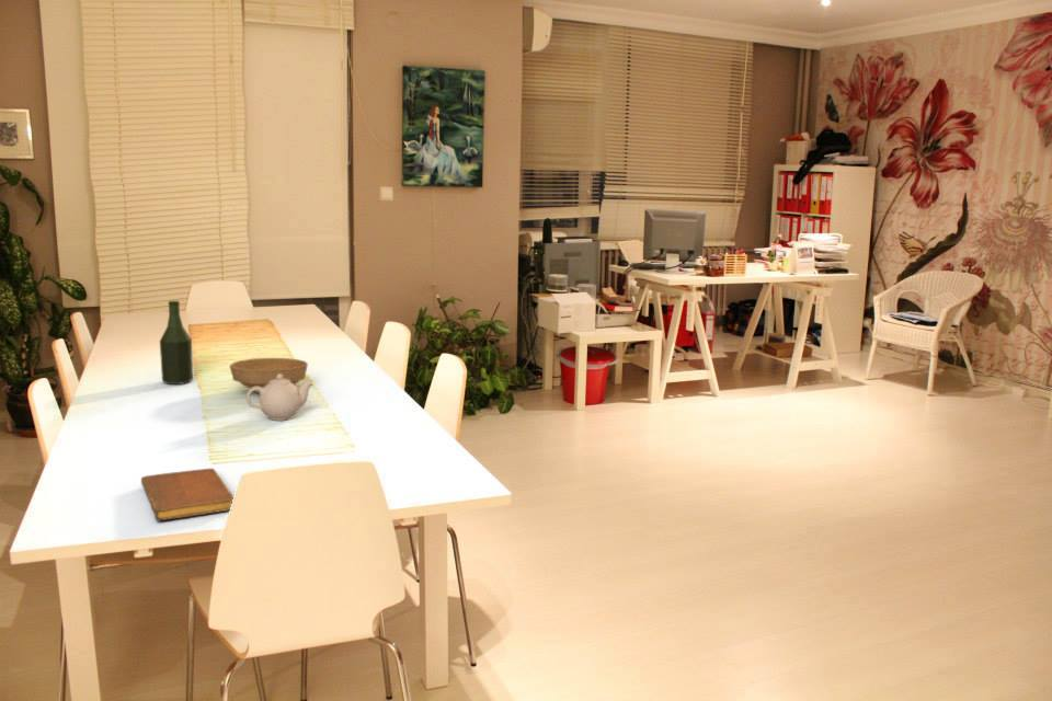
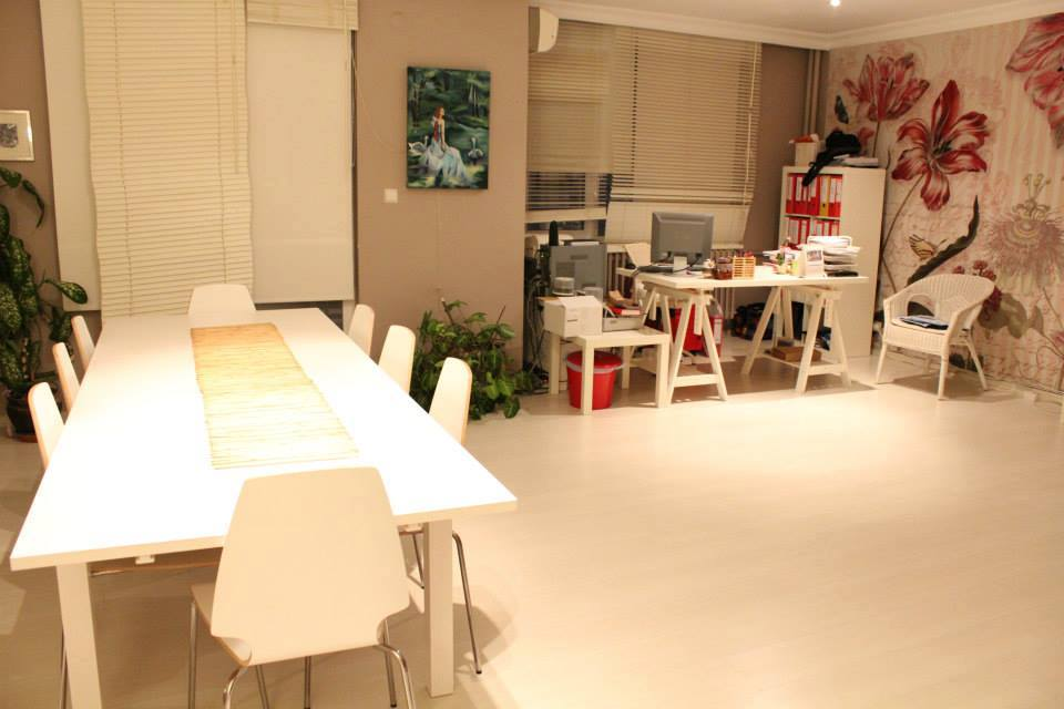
- bowl (270, 377)
- notebook (186, 492)
- bottle (175, 342)
- teapot (279, 395)
